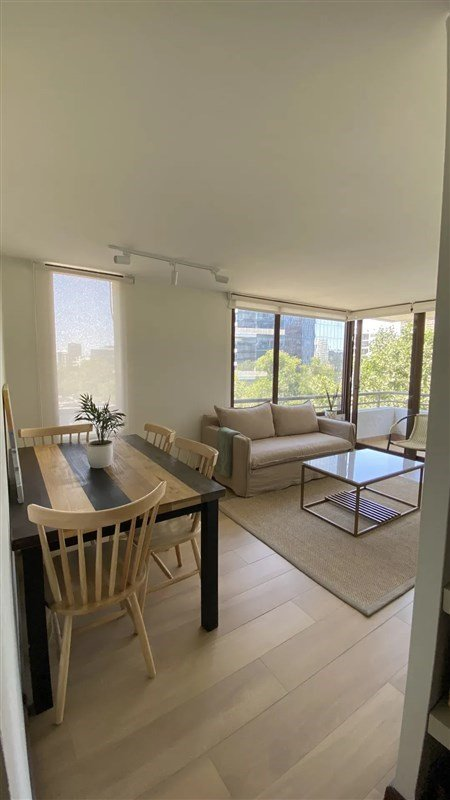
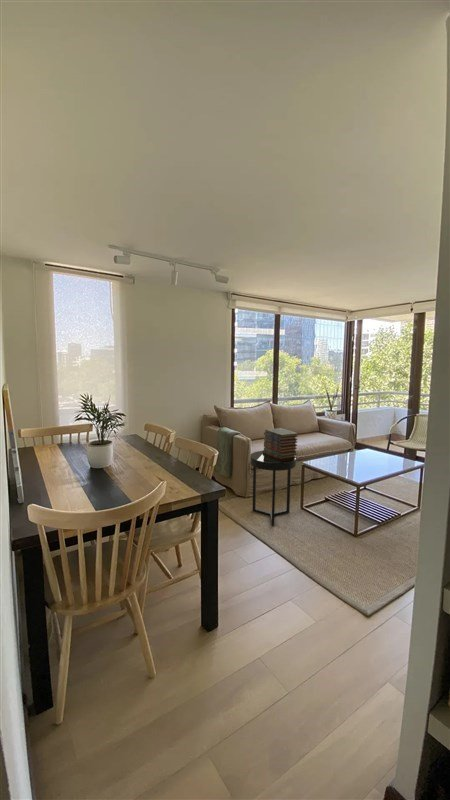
+ side table (273, 486)
+ book stack (280, 443)
